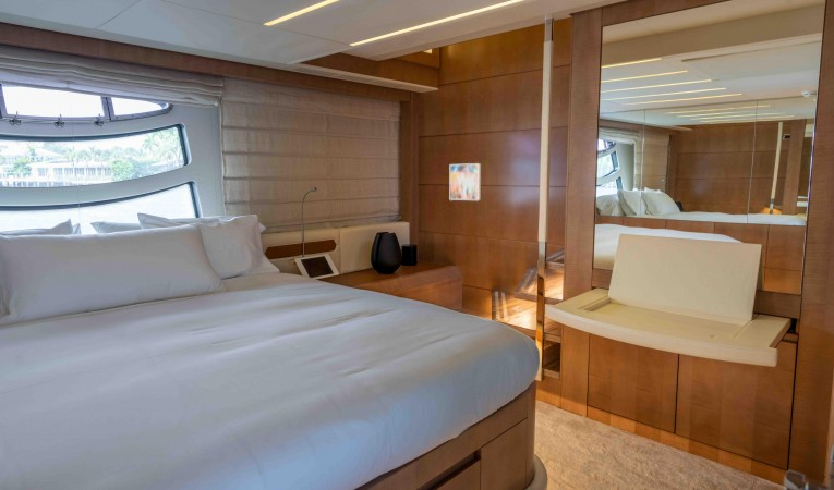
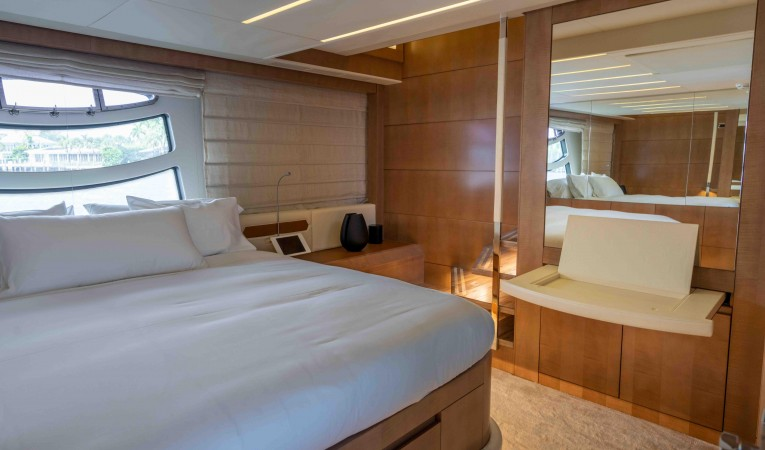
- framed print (464, 182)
